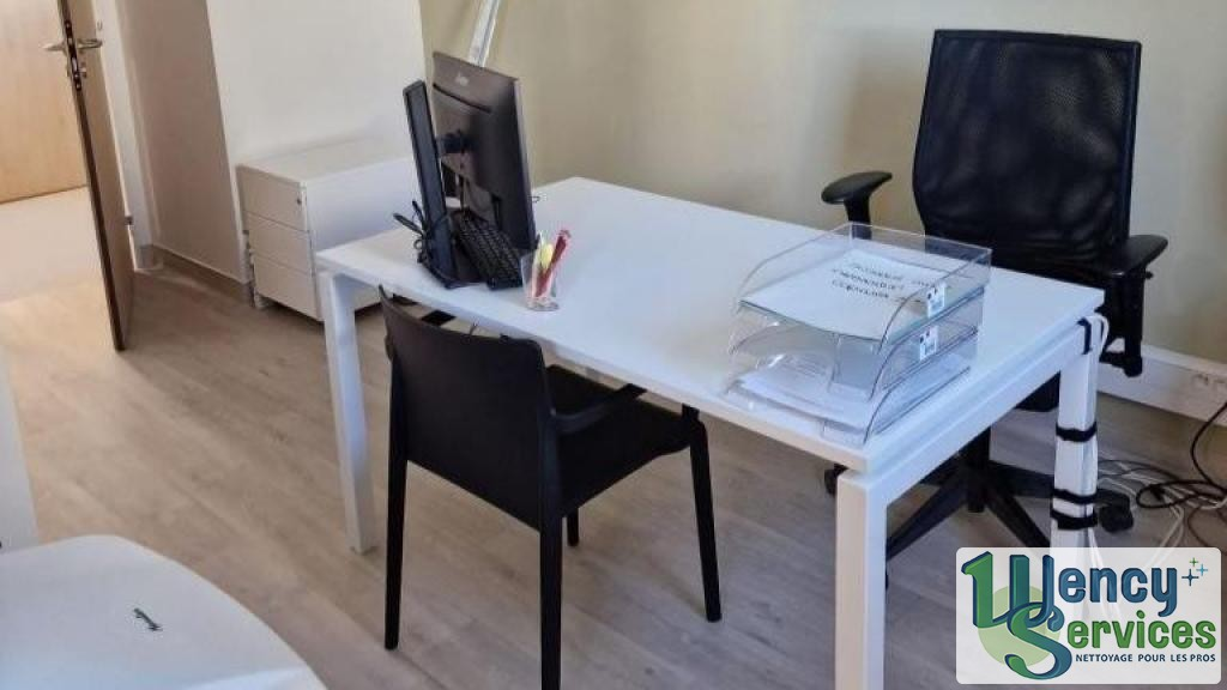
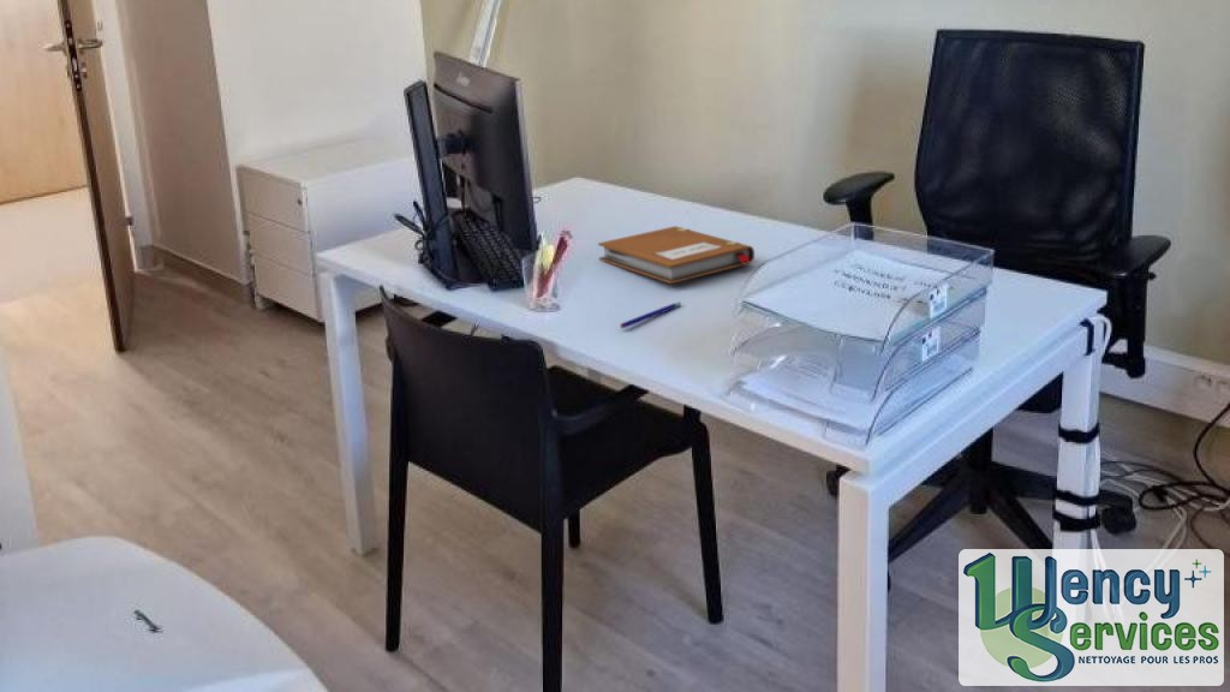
+ notebook (677, 252)
+ pen (651, 314)
